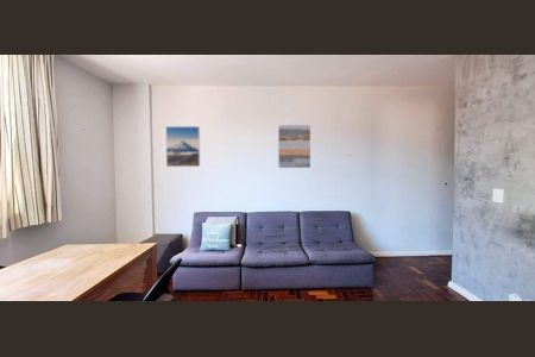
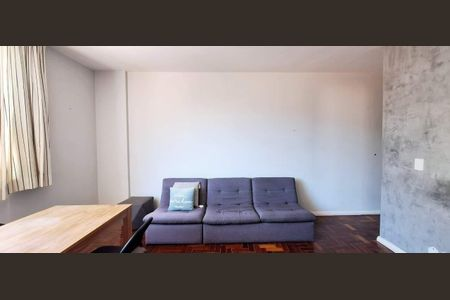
- wall art (294, 146)
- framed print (183, 146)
